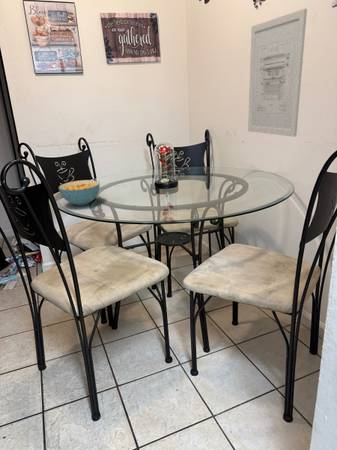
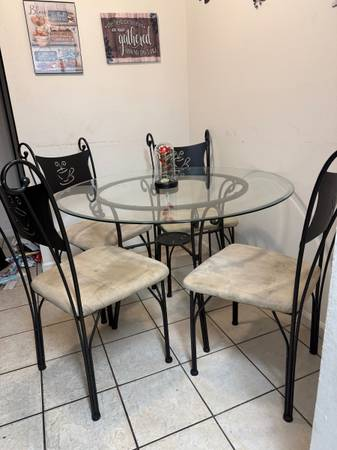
- cereal bowl (80, 194)
- wall art (273, 79)
